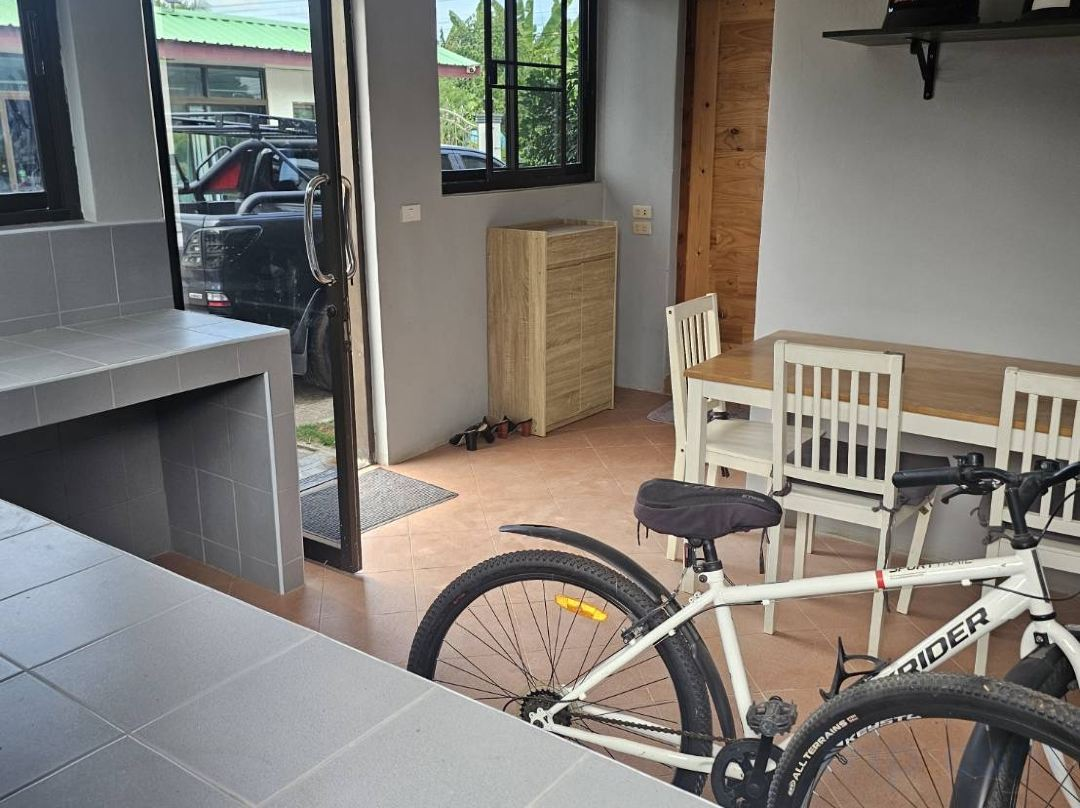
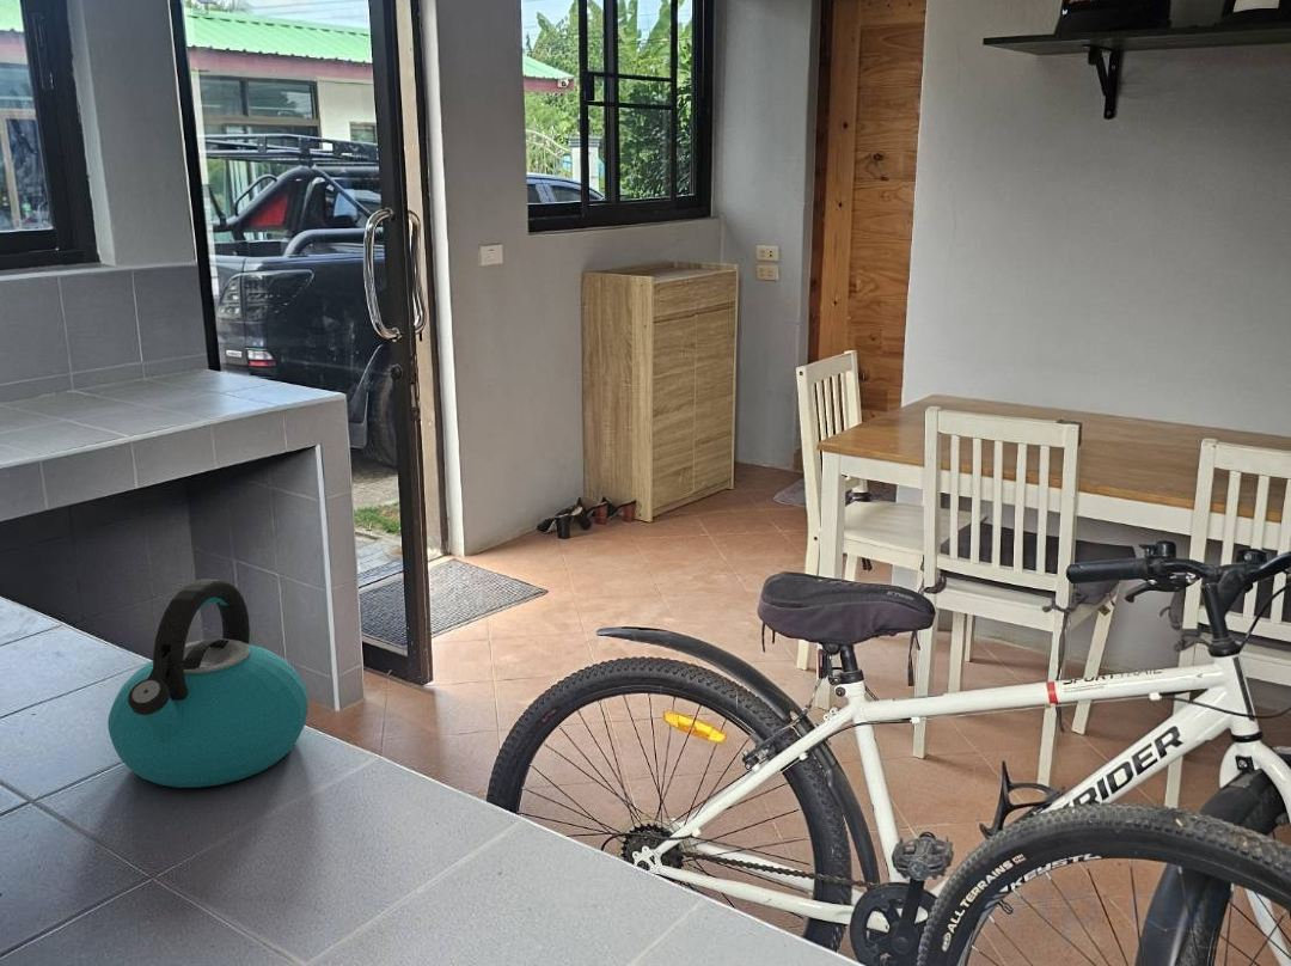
+ kettle (200, 675)
